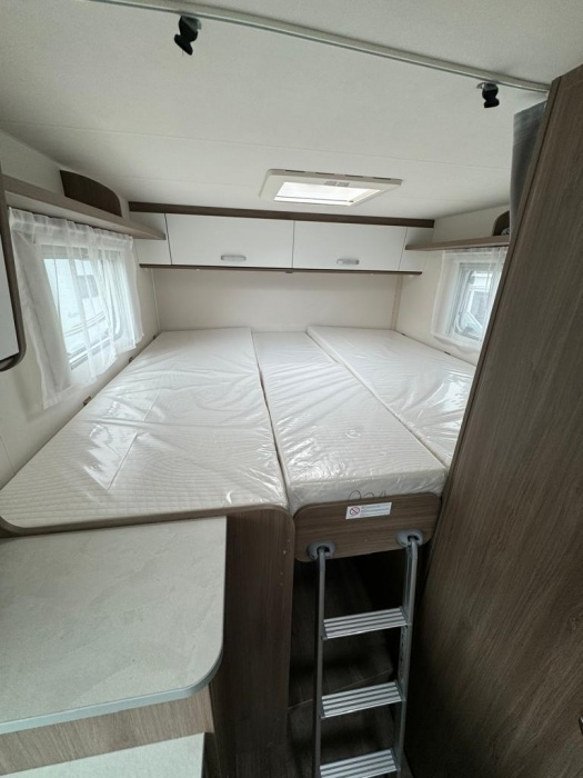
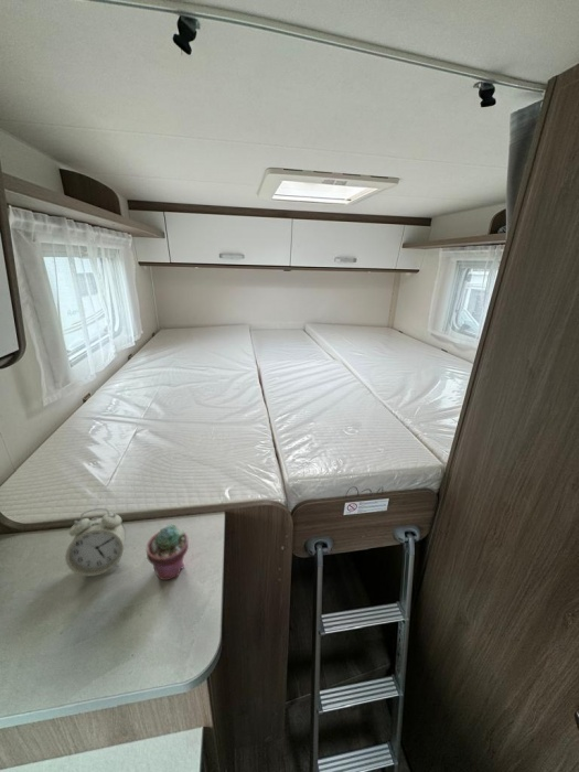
+ alarm clock (96, 539)
+ potted succulent (168, 550)
